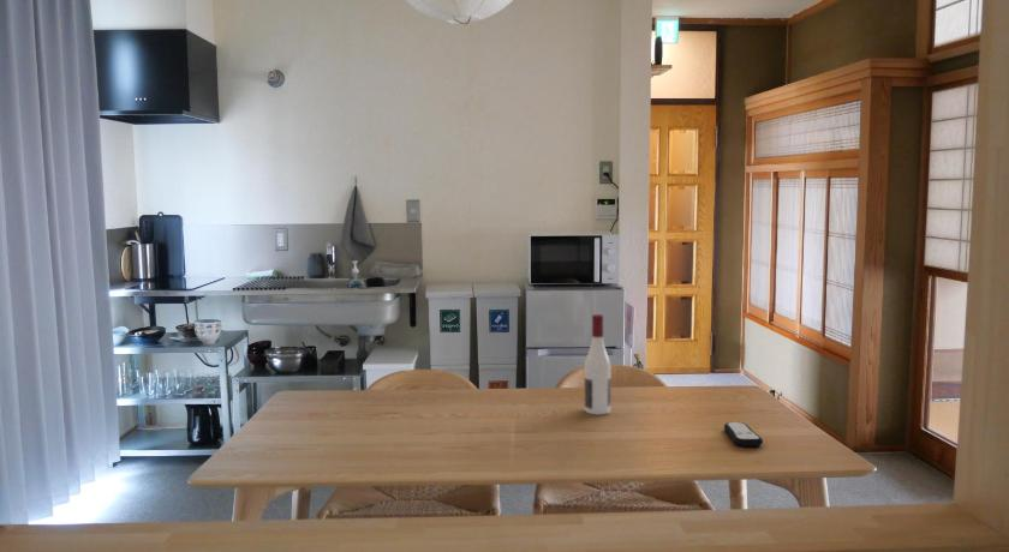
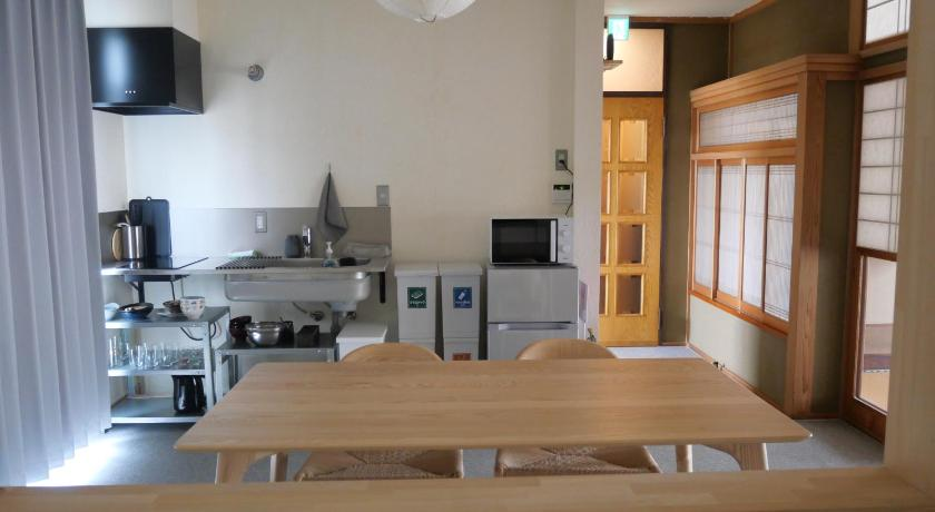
- alcohol (597, 364)
- remote control (741, 433)
